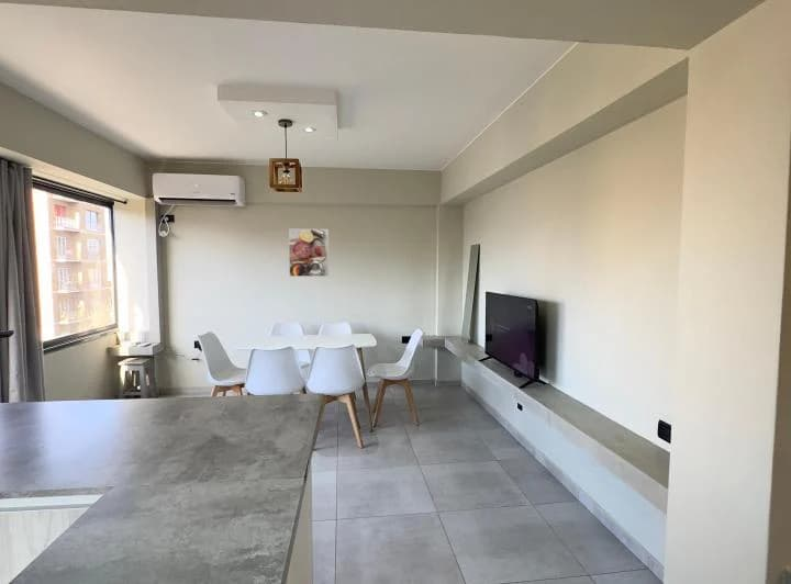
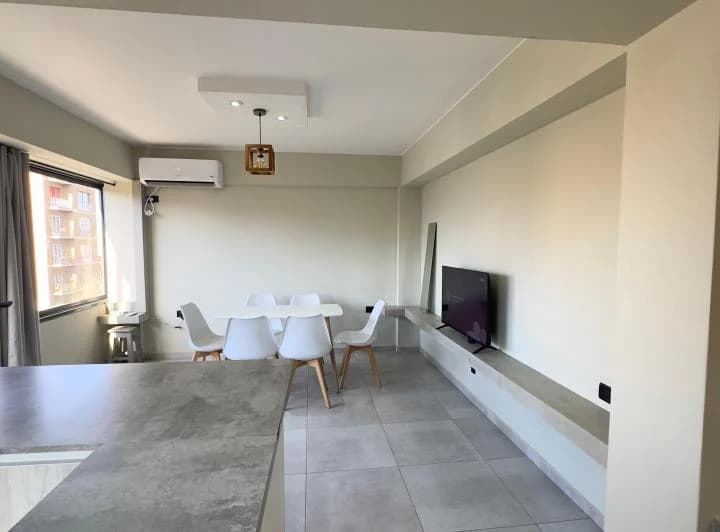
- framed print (309, 252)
